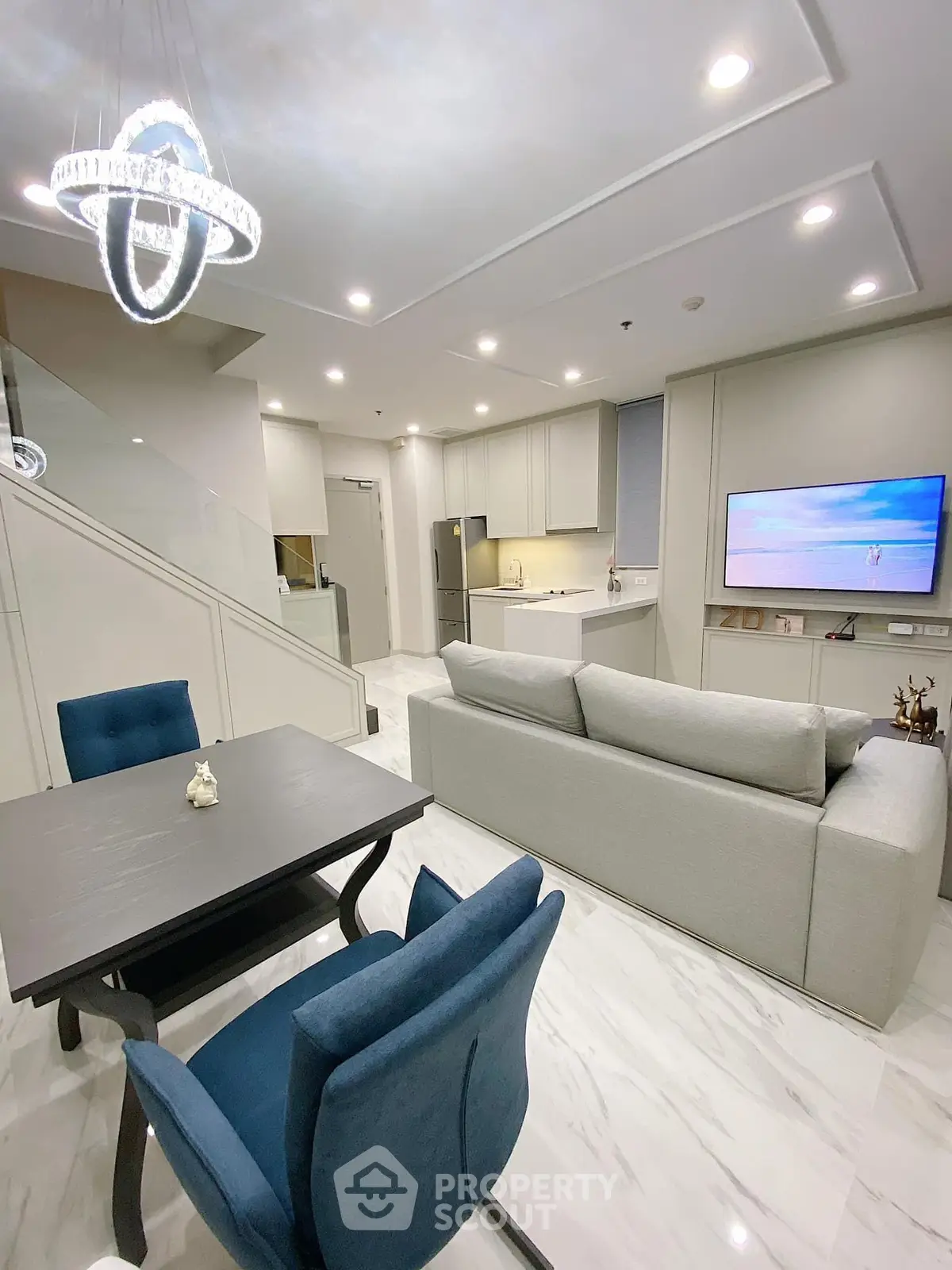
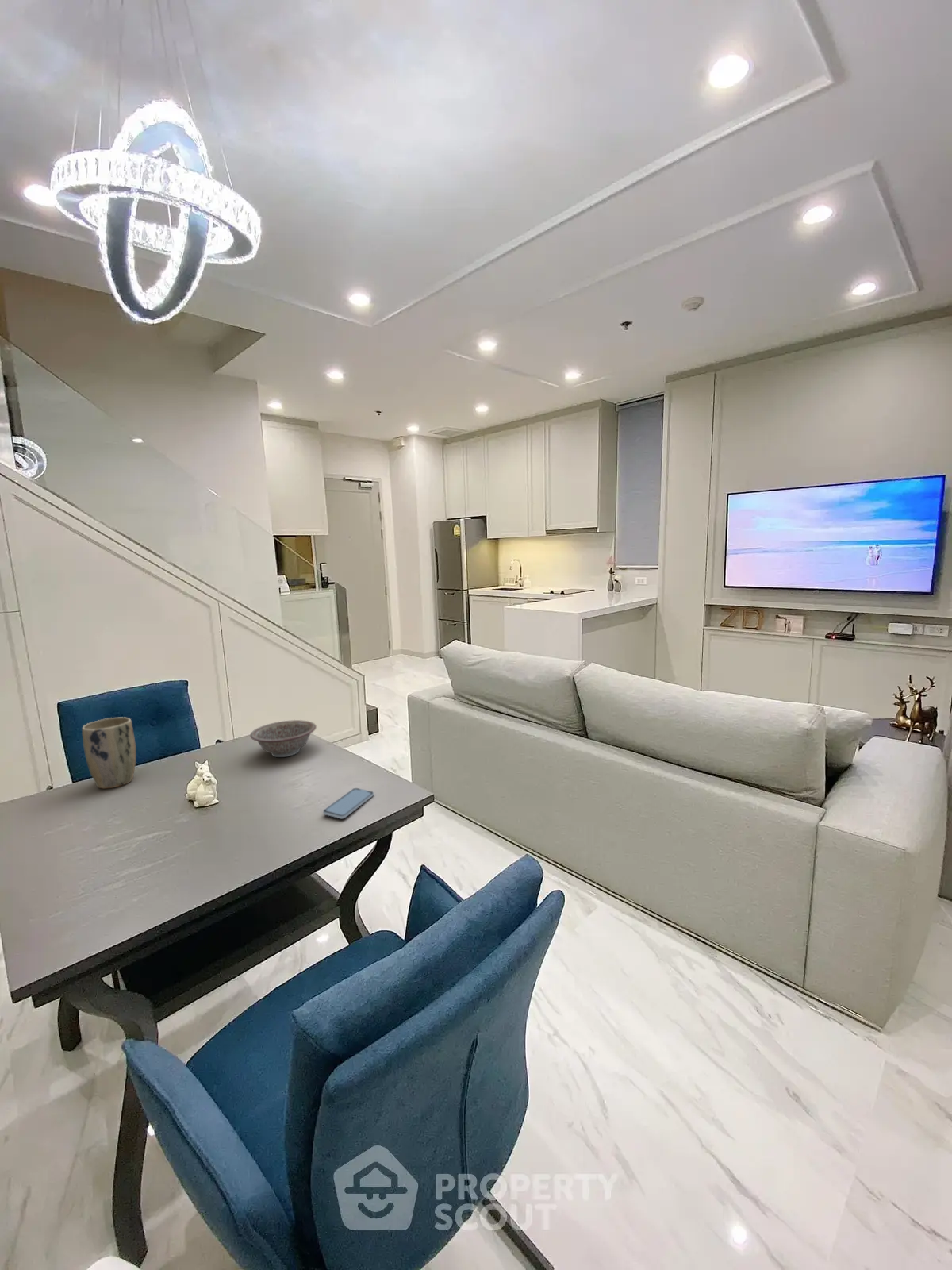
+ decorative bowl (285, 741)
+ smartphone (349, 802)
+ plant pot (111, 752)
